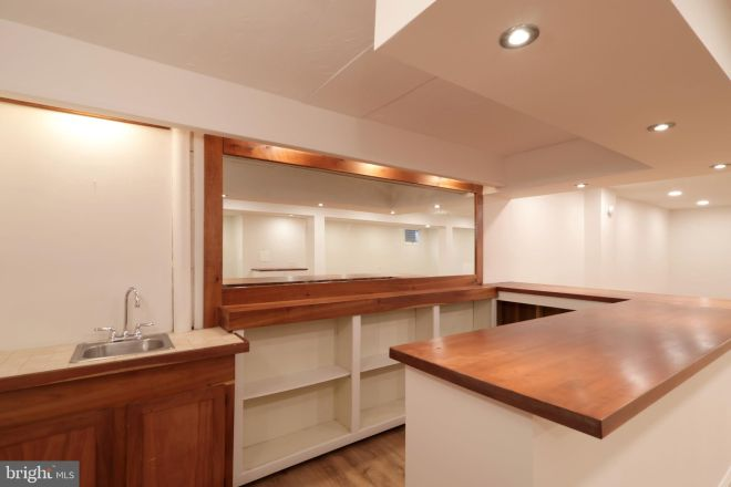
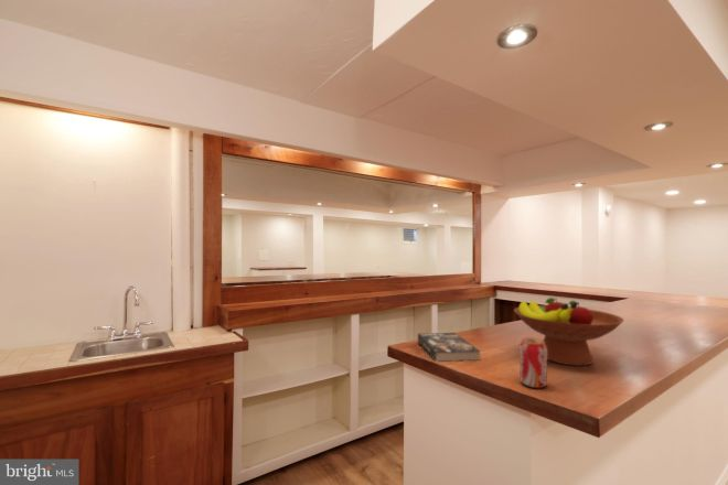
+ fruit bowl (565, 326)
+ beverage can (533, 362)
+ book (446, 345)
